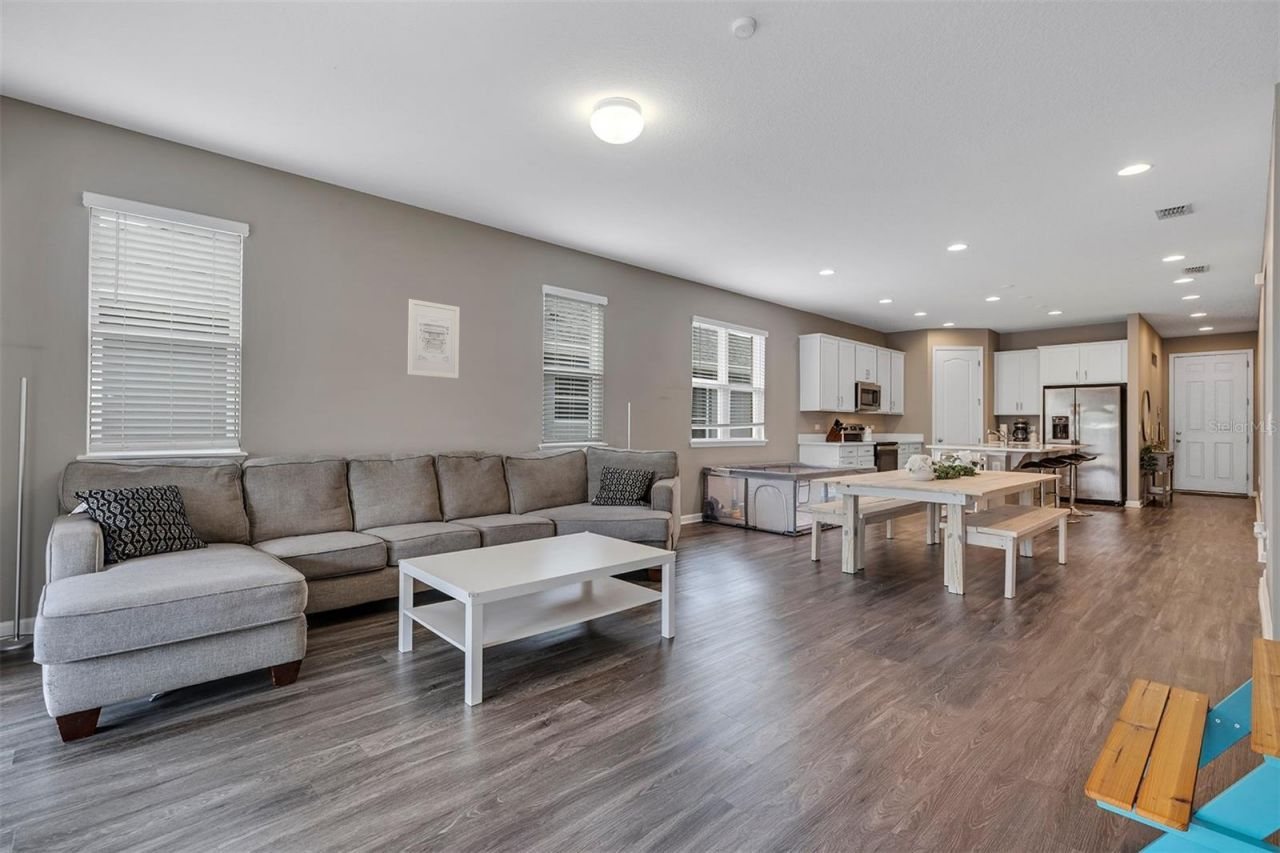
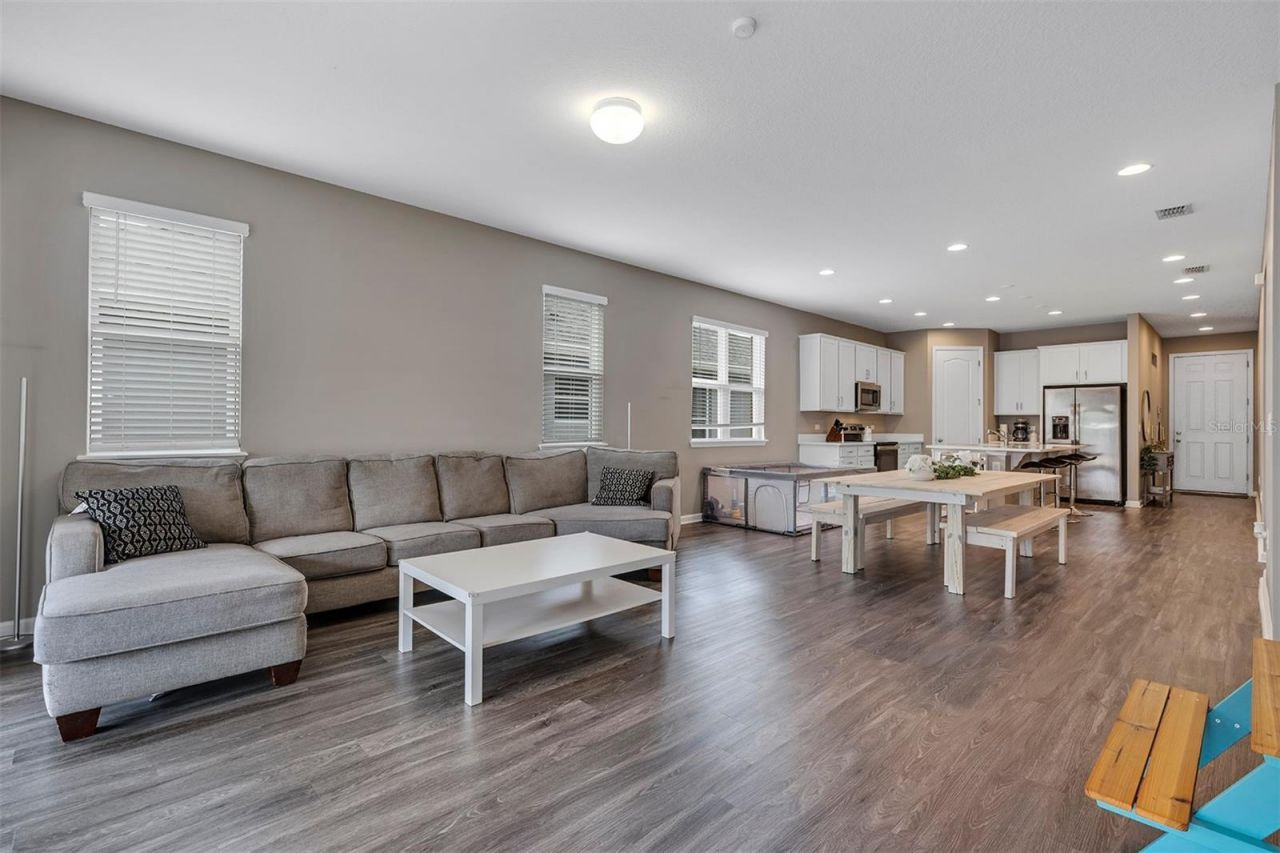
- wall art (434, 339)
